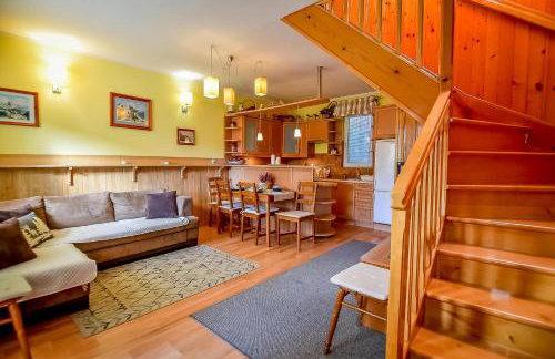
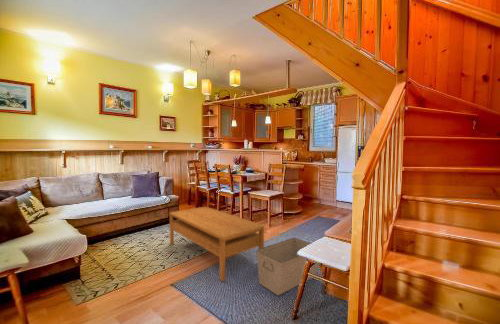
+ coffee table (212, 235)
+ storage bin (288, 263)
